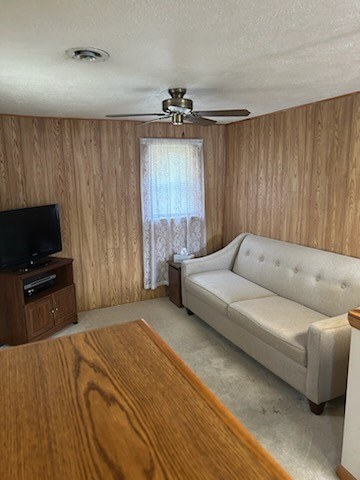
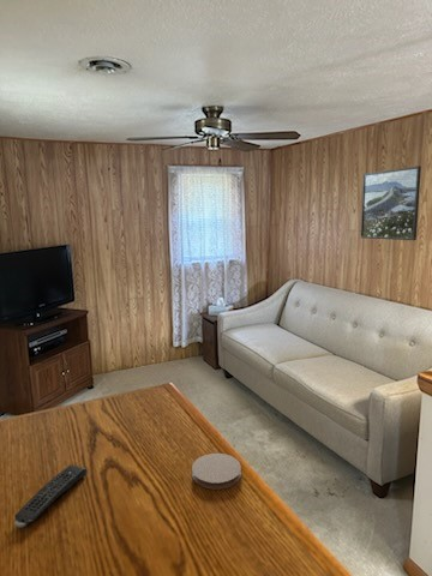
+ remote control (52, 493)
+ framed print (388, 204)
+ coaster (216, 469)
